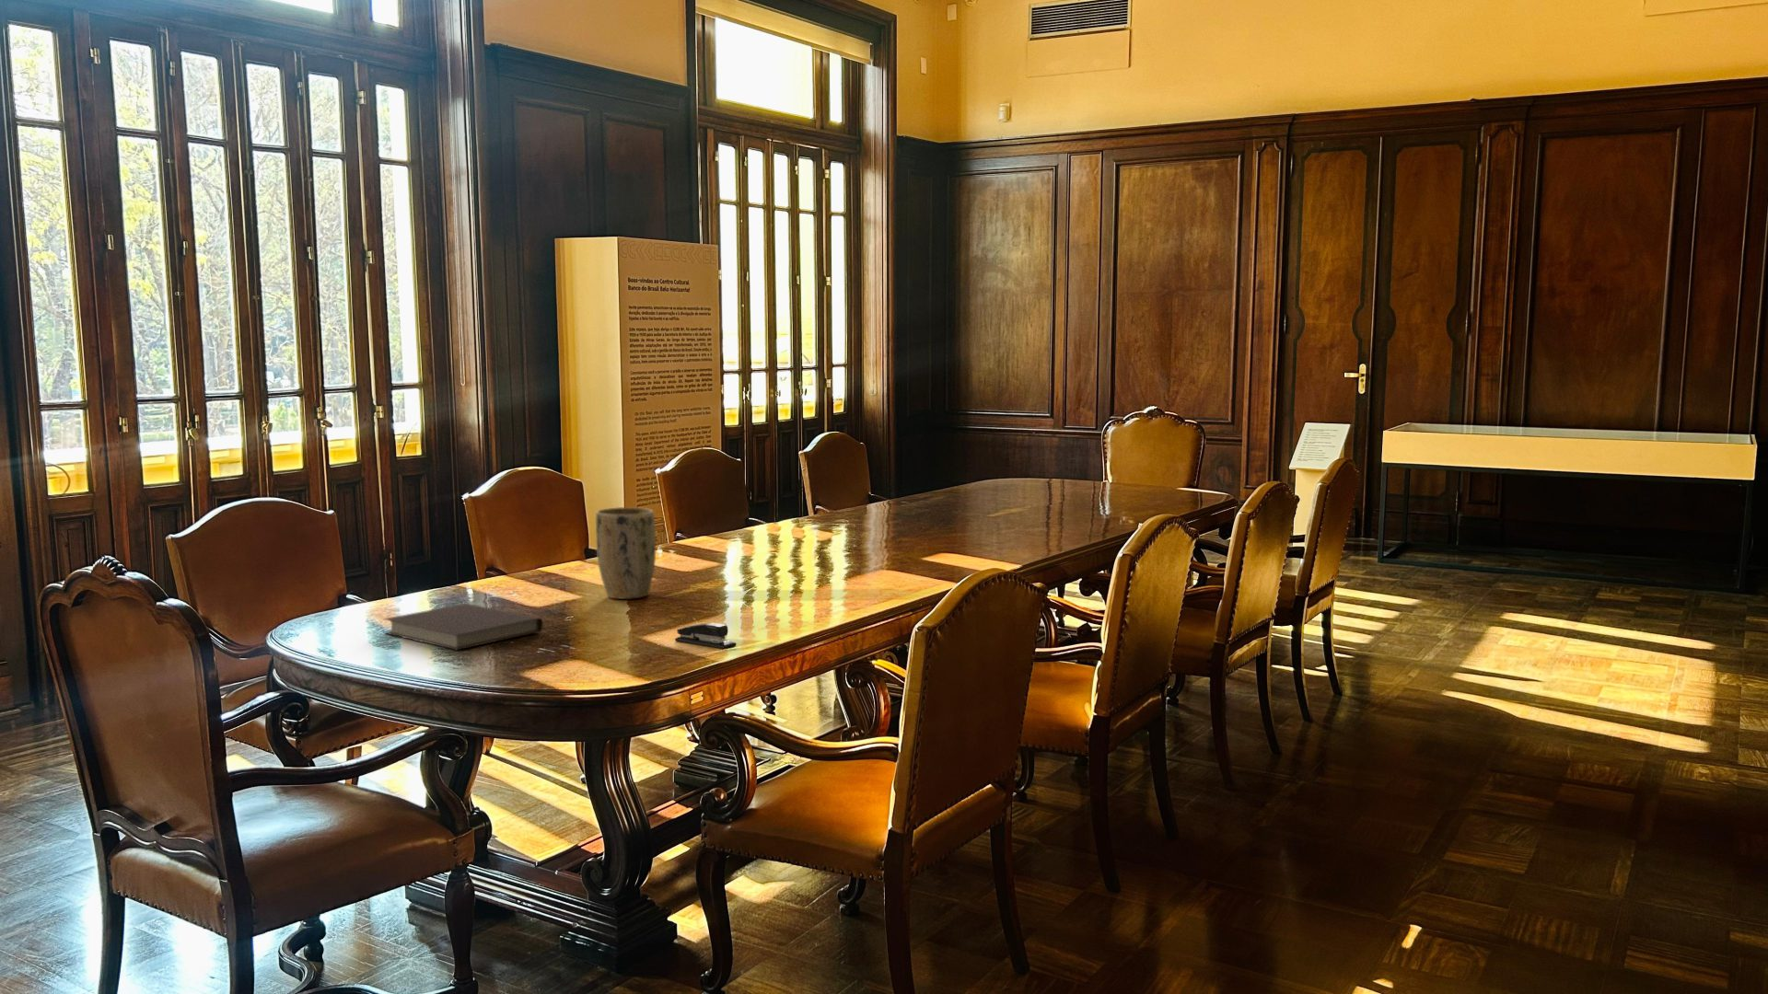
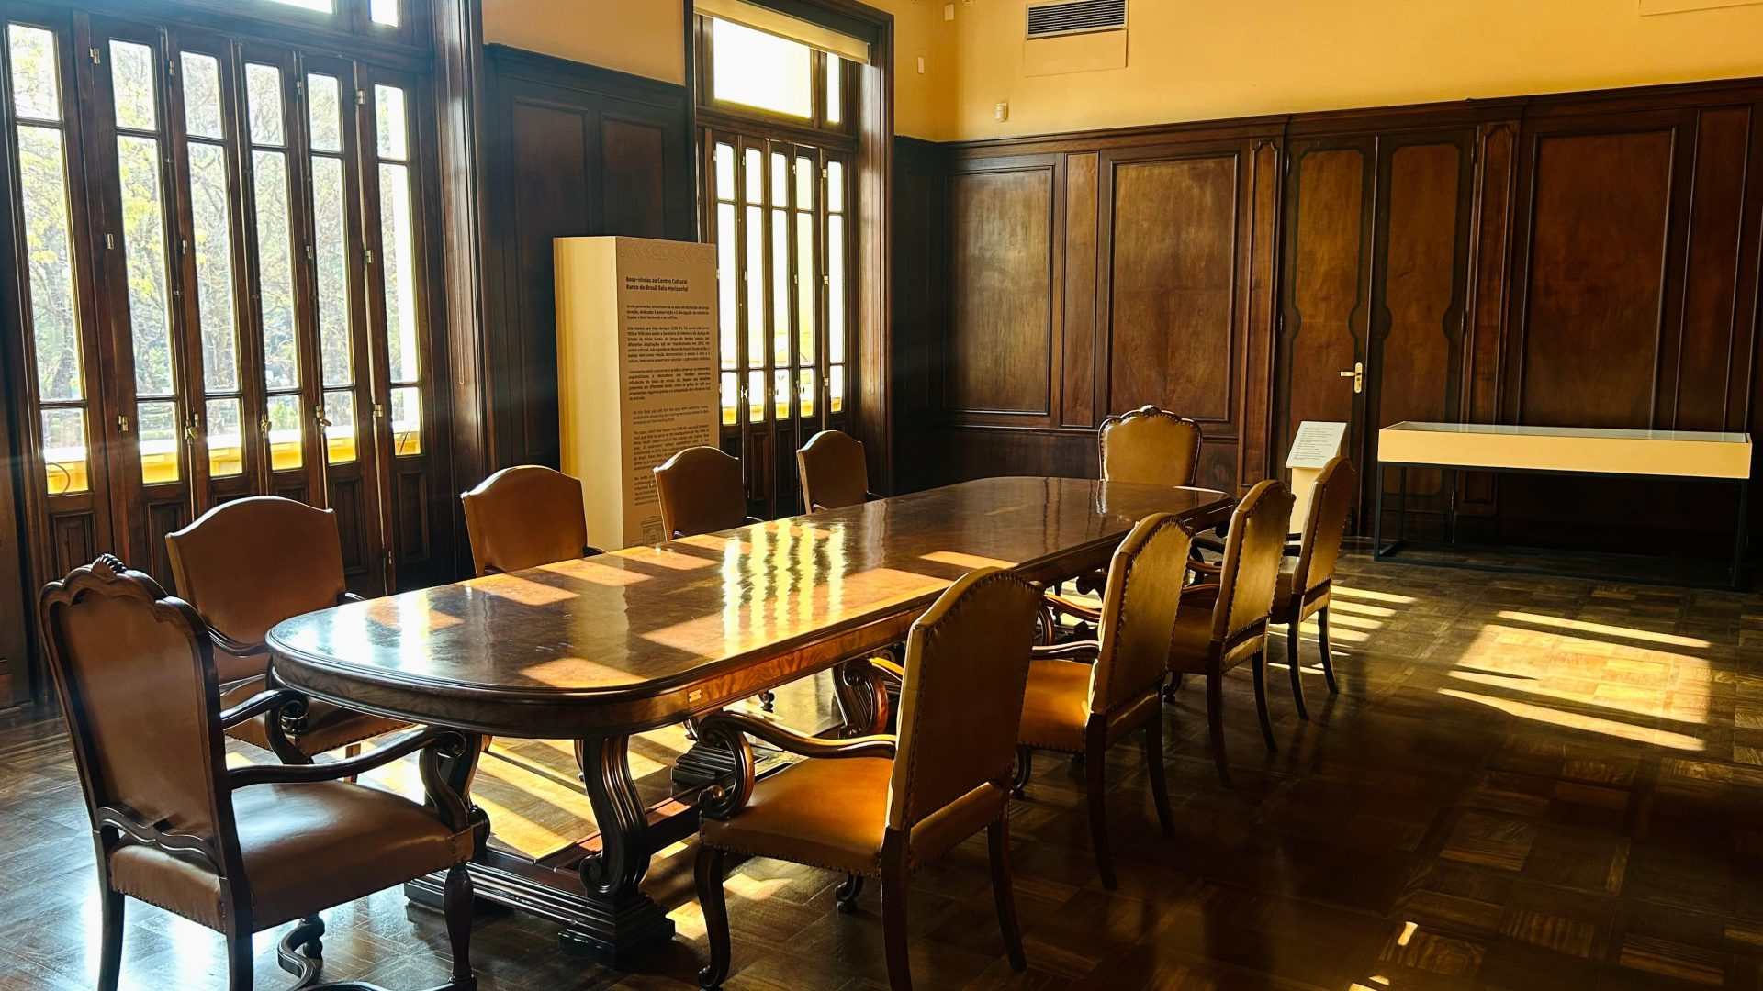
- notebook (463, 625)
- stapler (704, 634)
- plant pot (627, 553)
